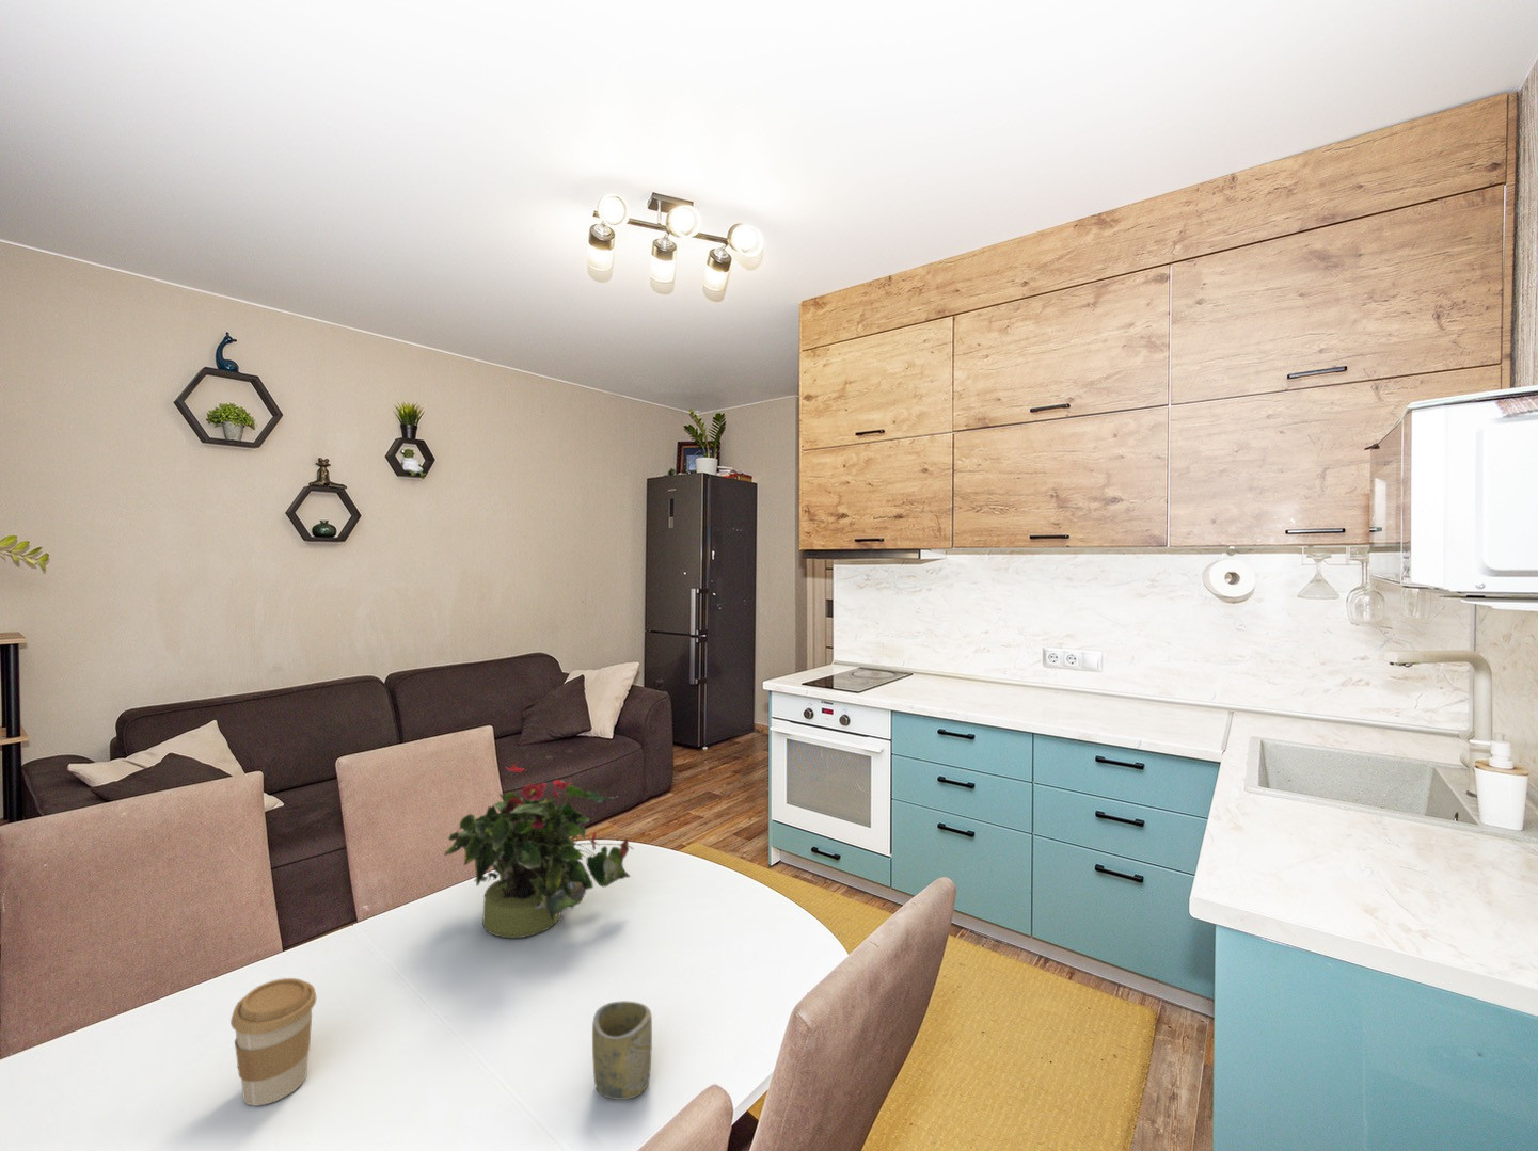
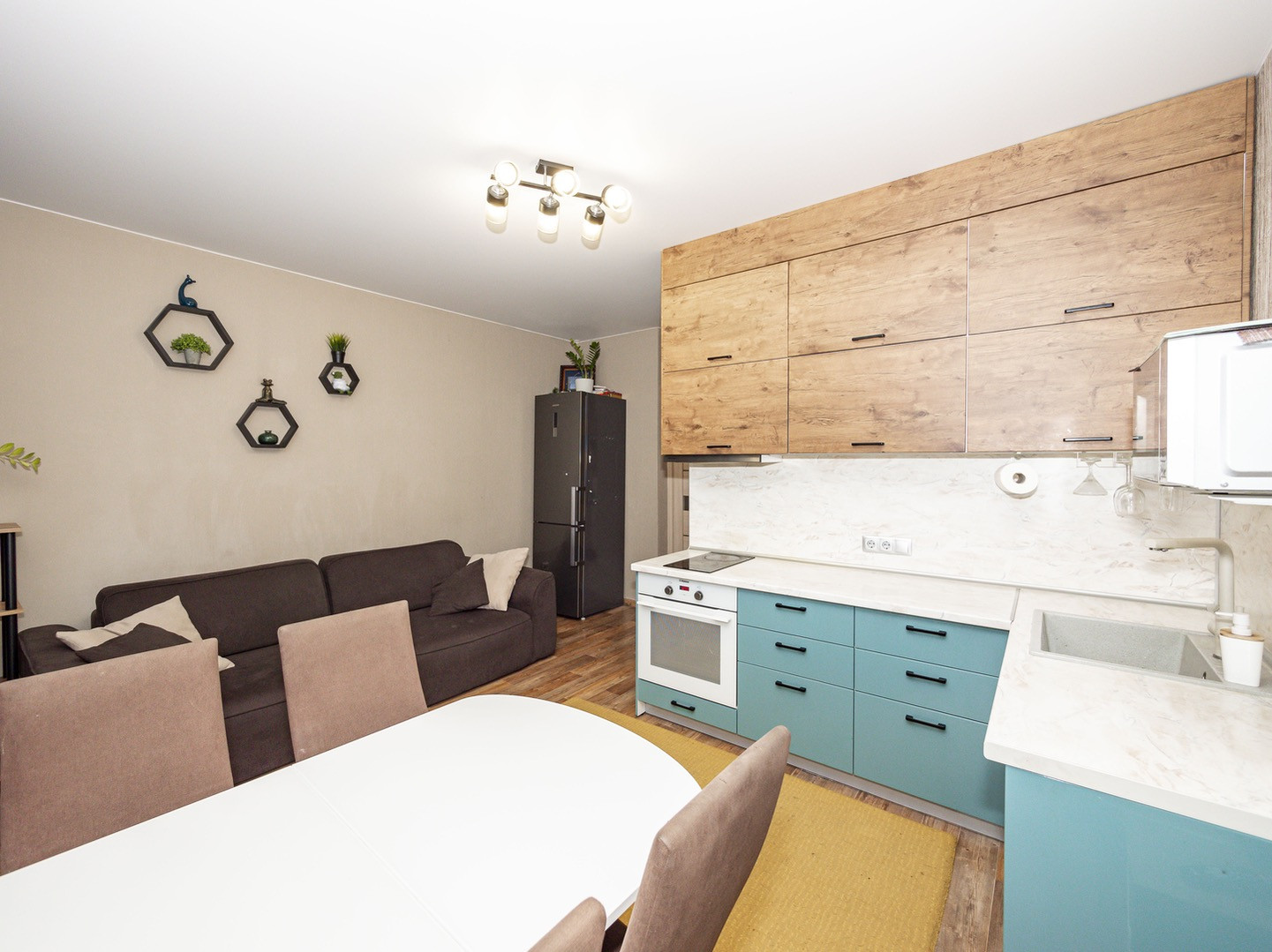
- cup (623, 1048)
- coffee cup (274, 1037)
- potted plant (542, 839)
